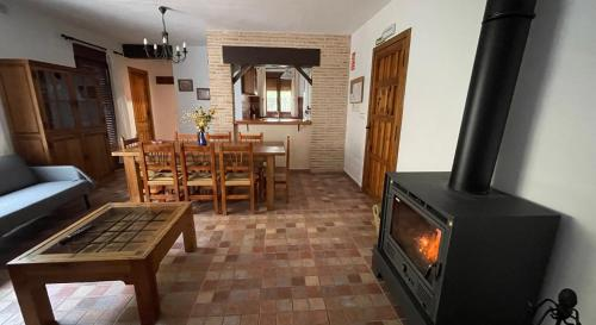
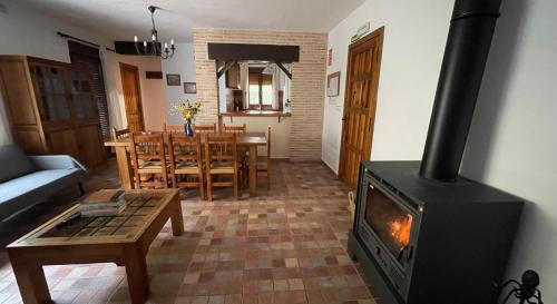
+ book stack (104, 203)
